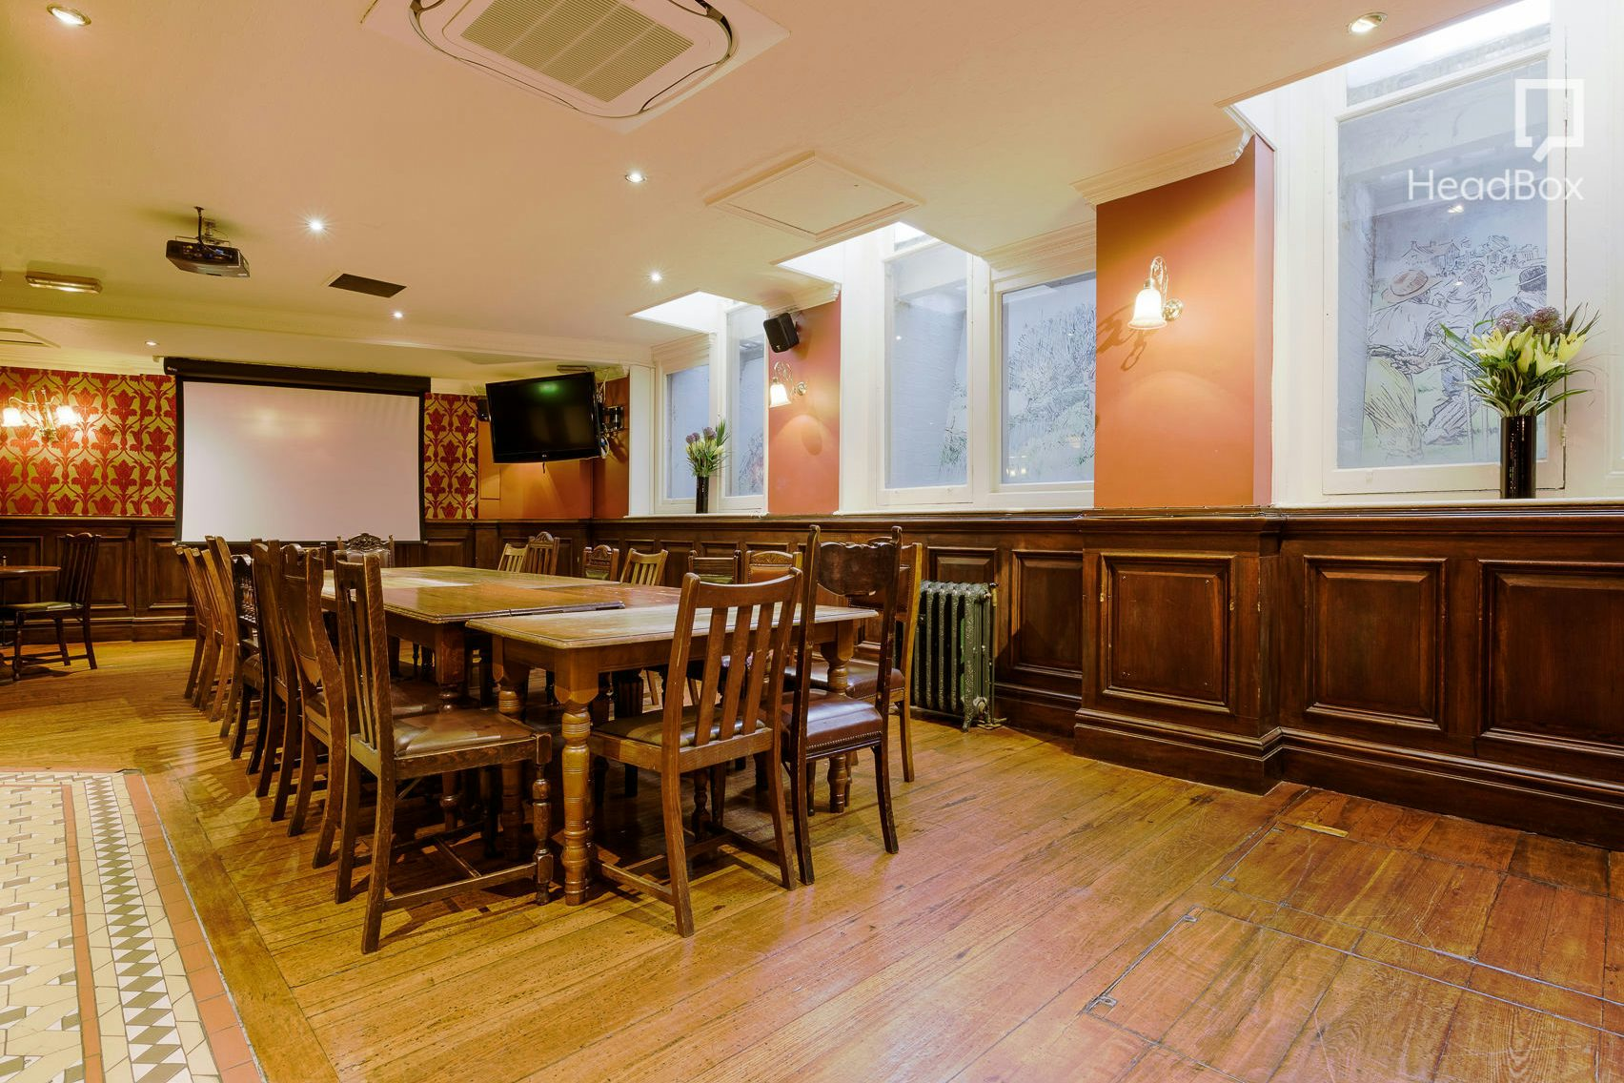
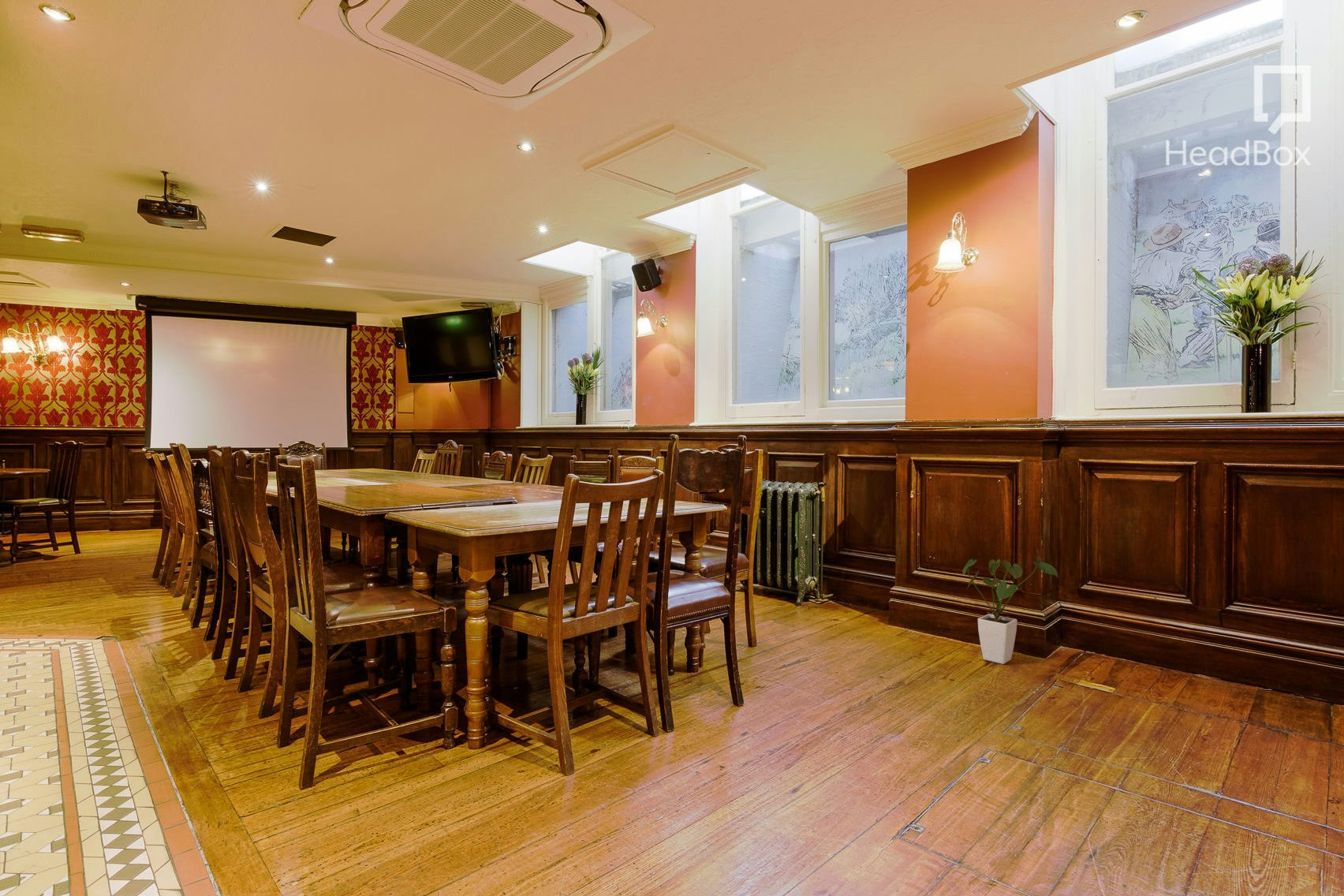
+ house plant (1004, 607)
